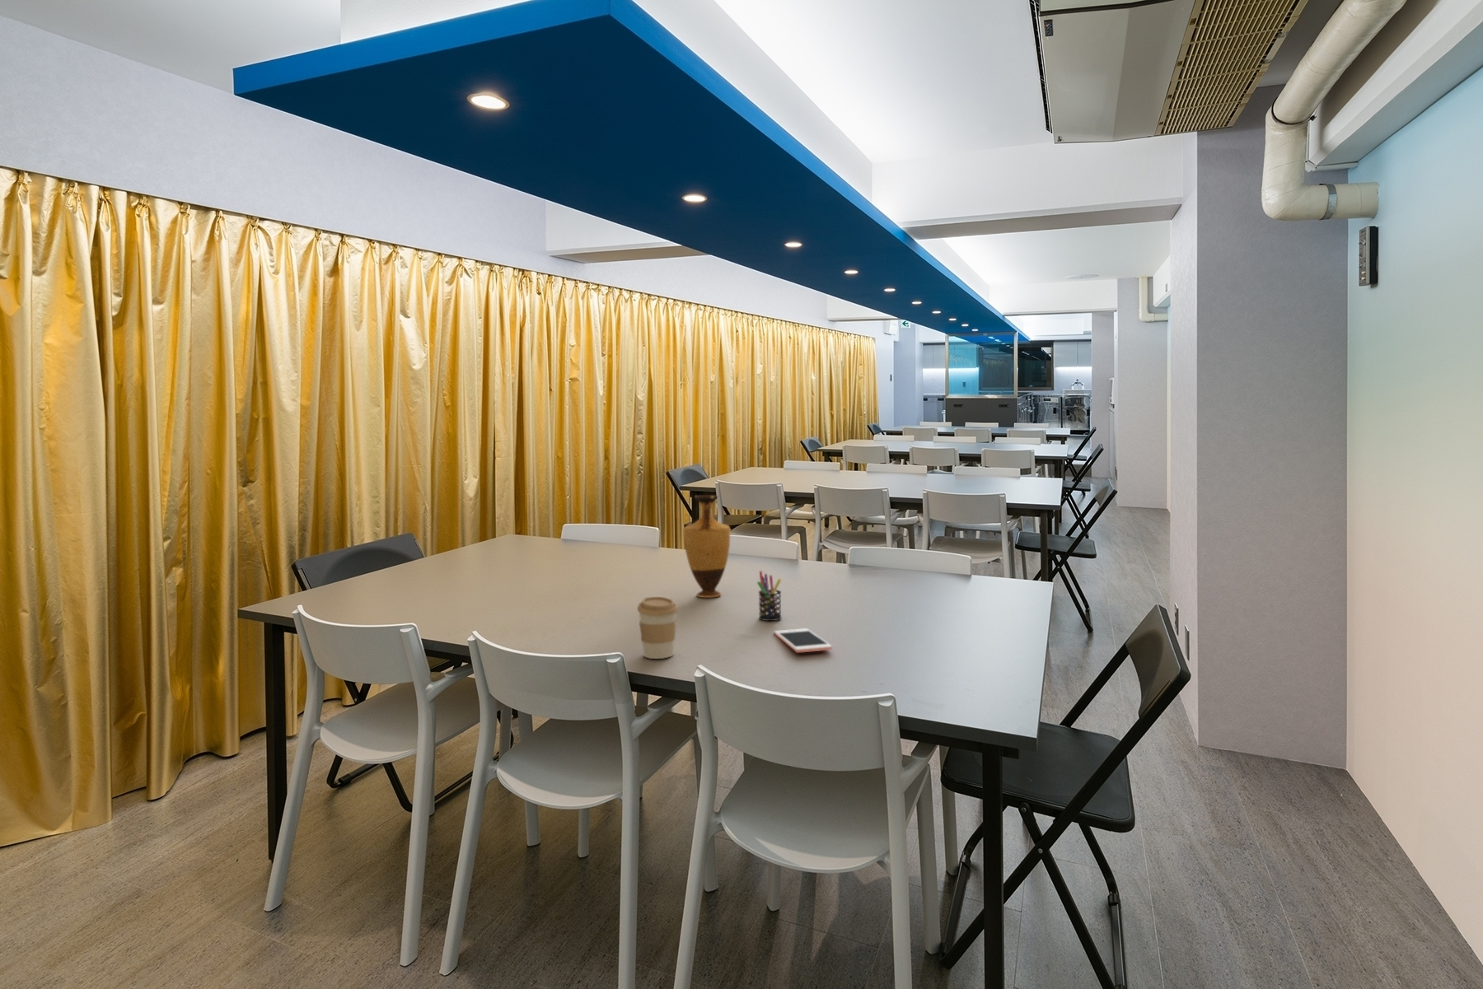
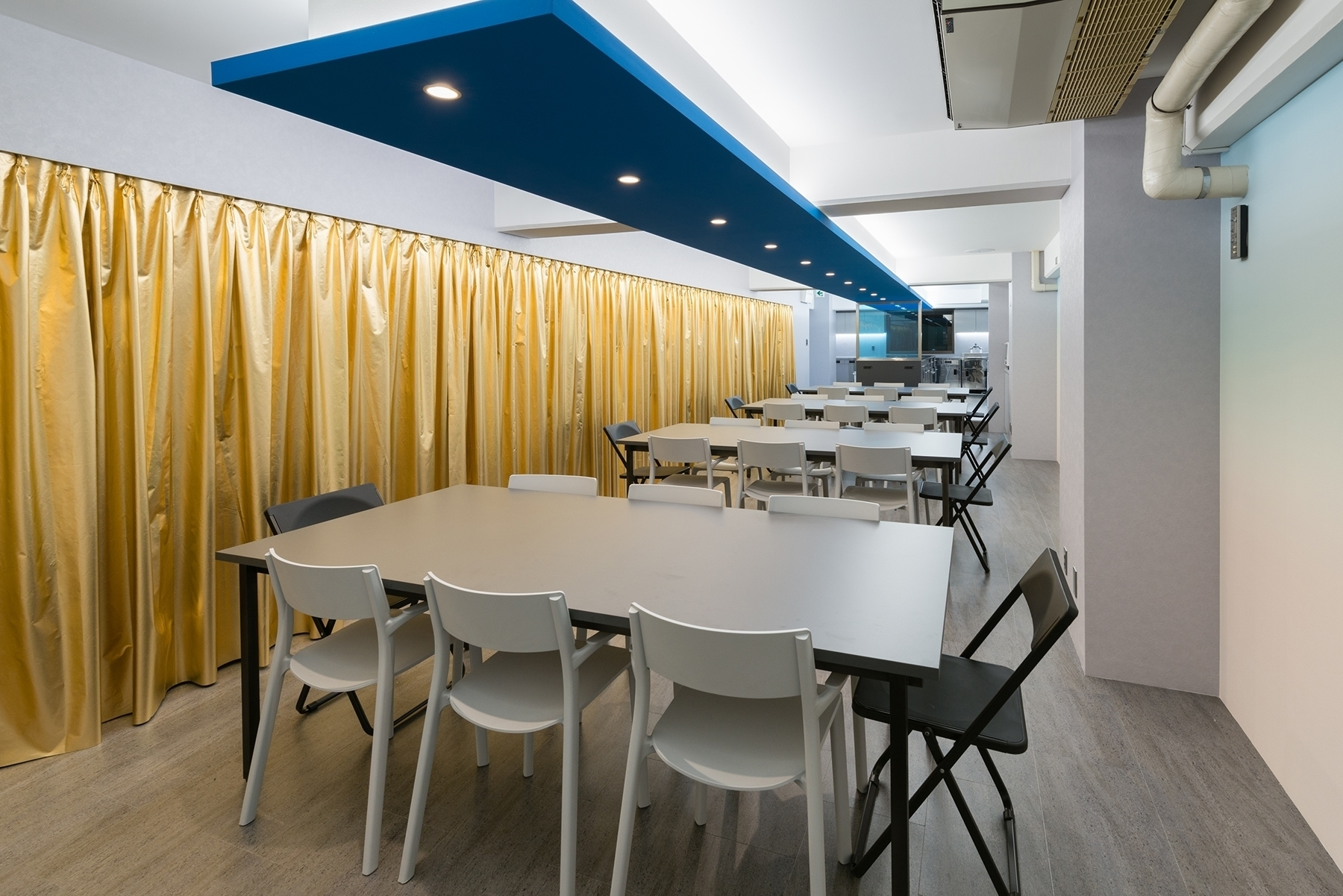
- cell phone (802, 640)
- coffee cup (657, 627)
- pen holder (767, 595)
- vase (707, 545)
